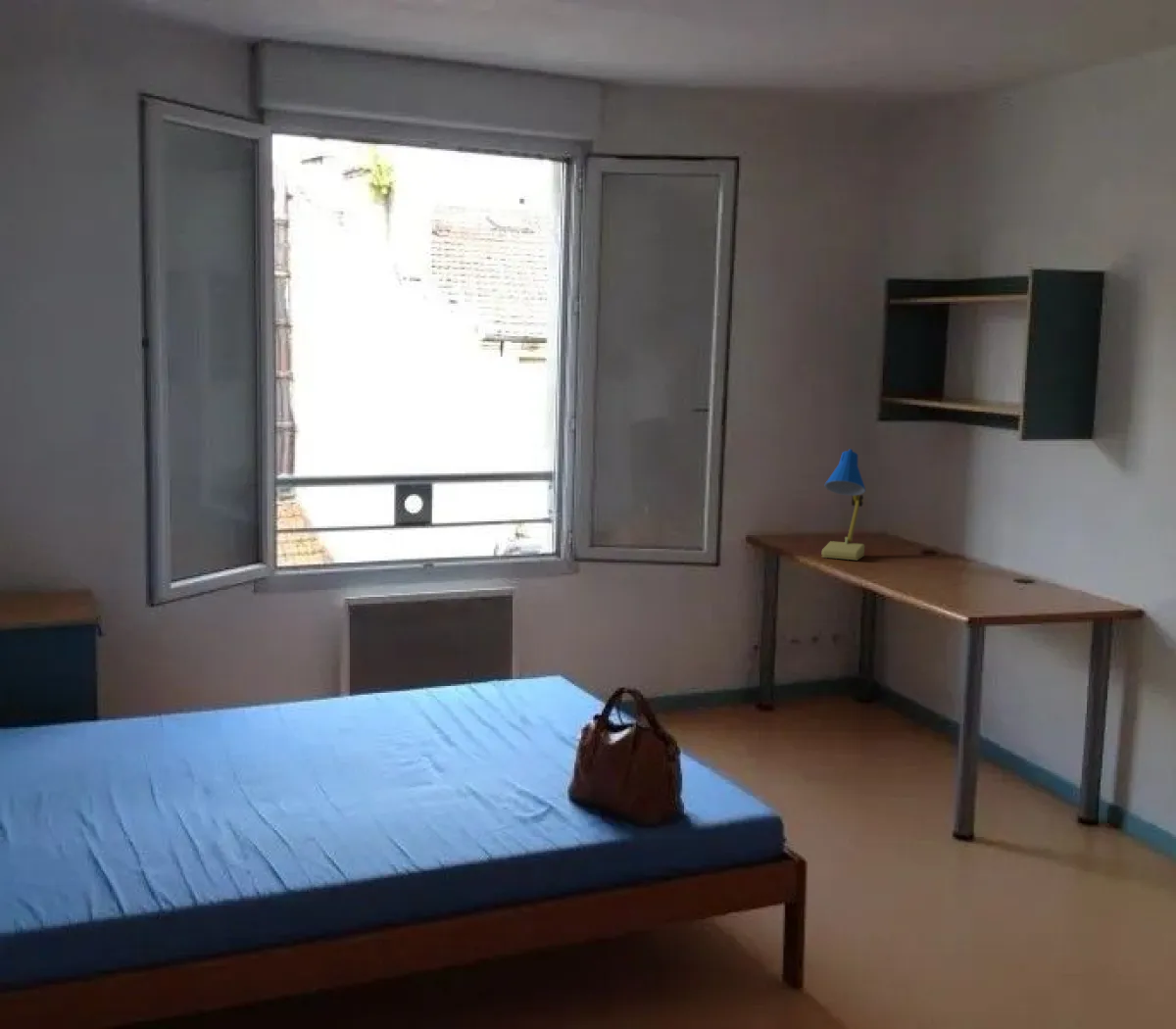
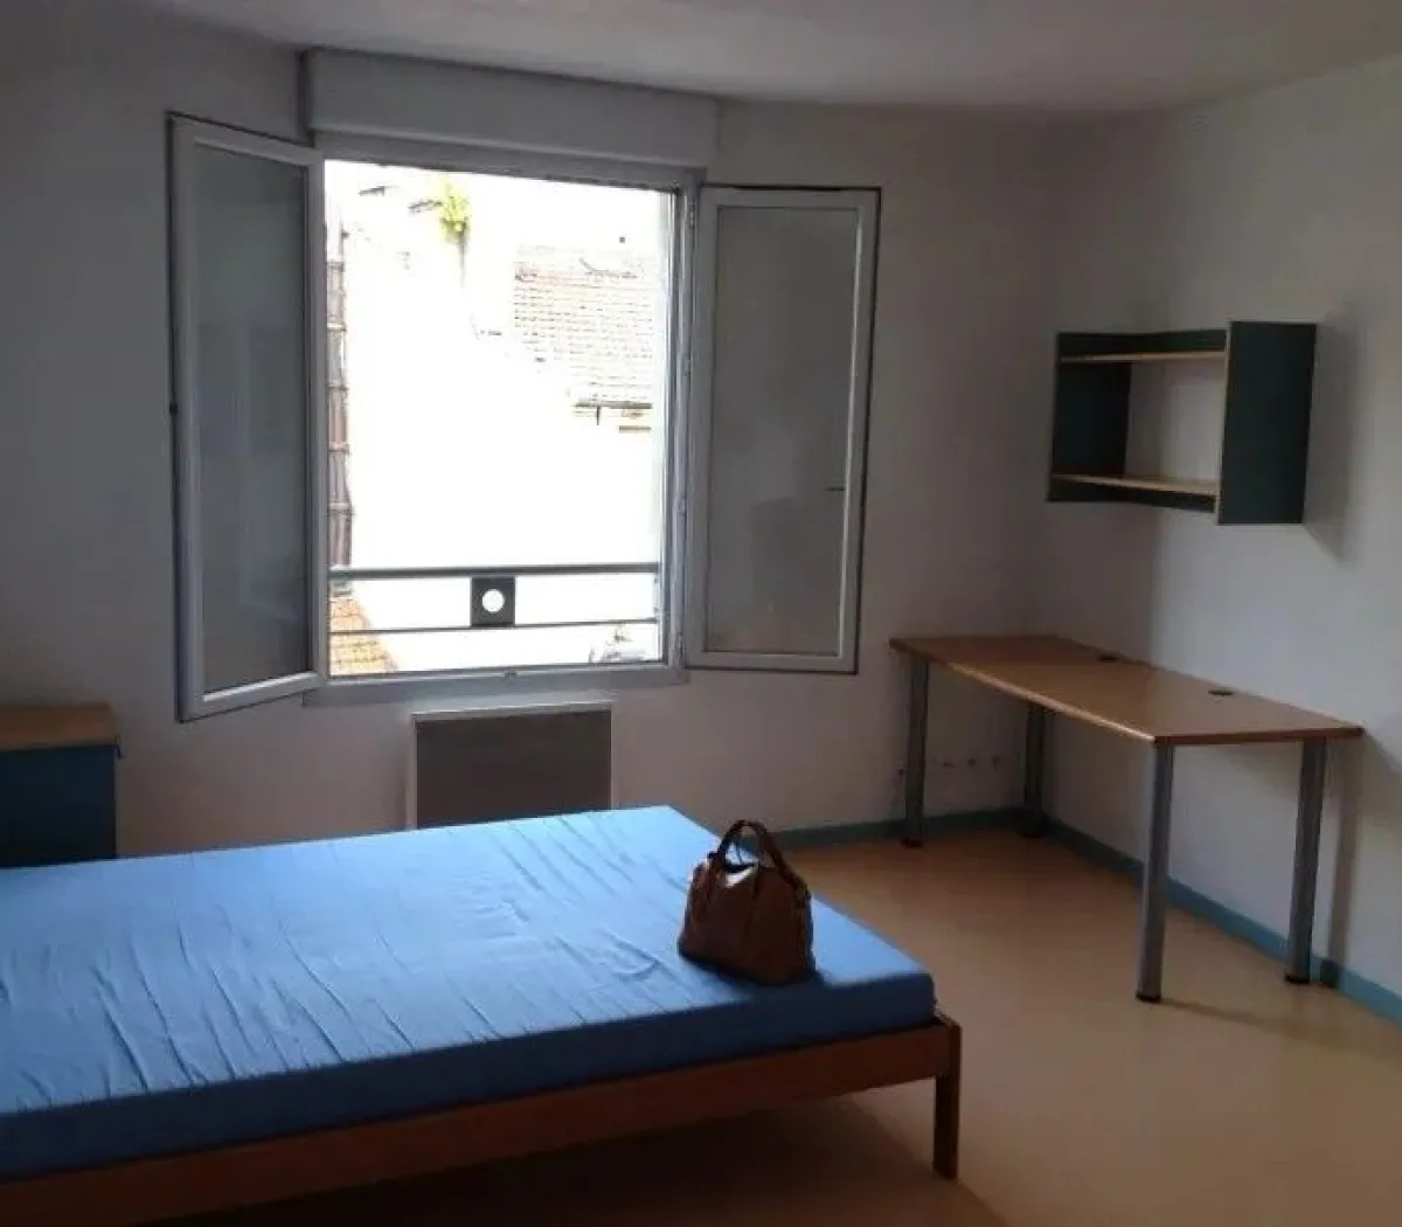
- desk lamp (852, 502)
